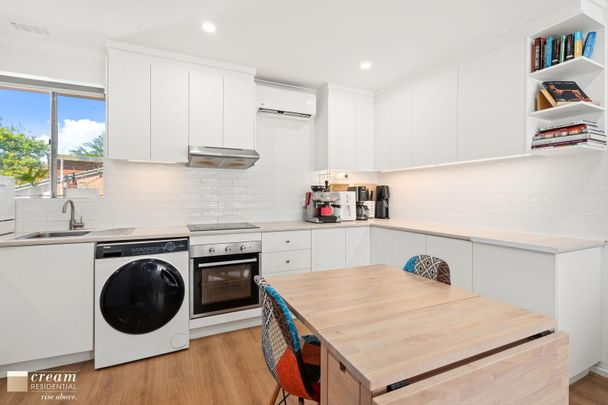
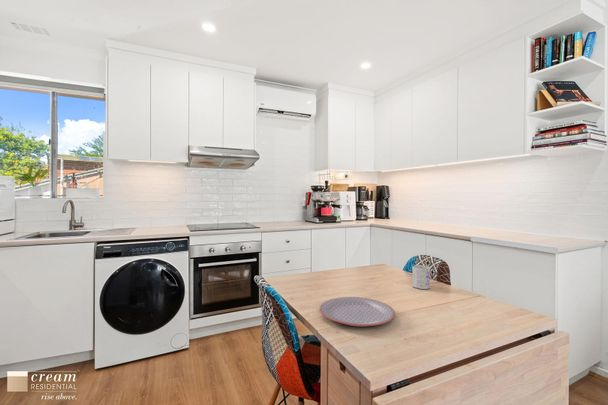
+ mug (422, 276)
+ plate (356, 312)
